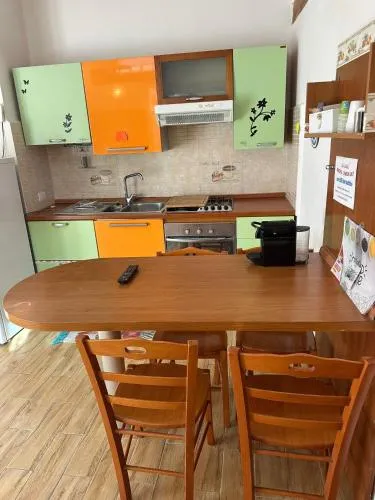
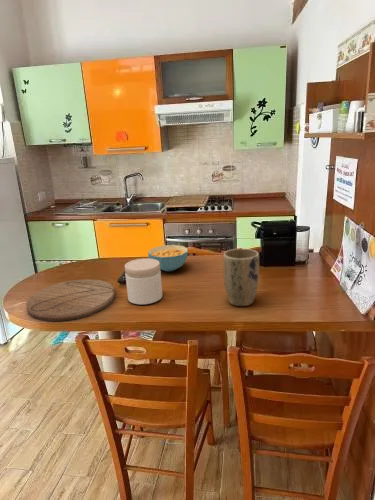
+ cereal bowl (168, 260)
+ cutting board (71, 298)
+ jar (143, 281)
+ plant pot (241, 277)
